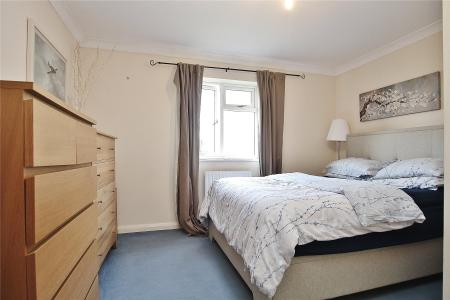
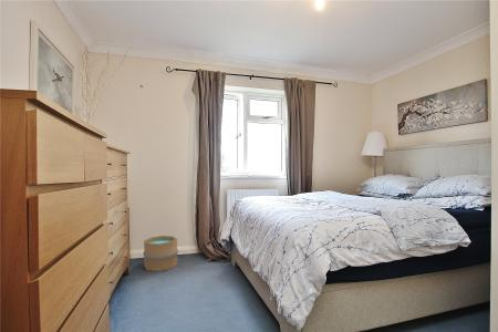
+ bucket (160, 252)
